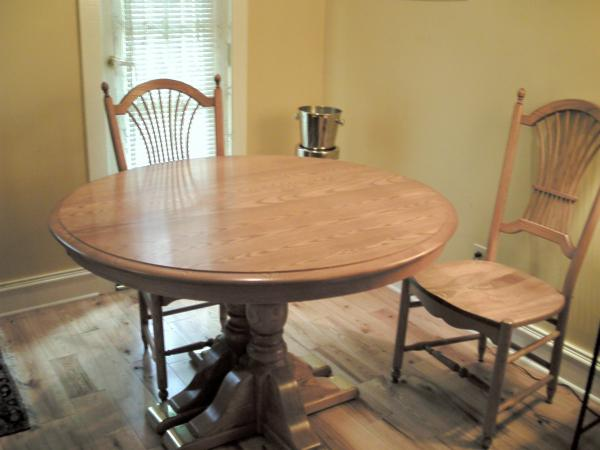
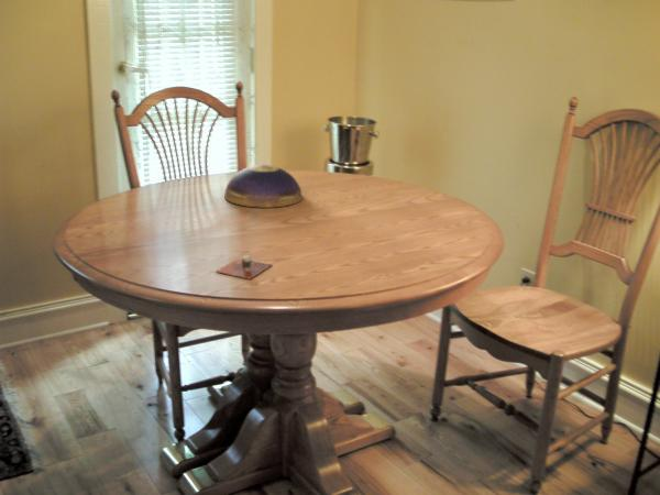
+ decorative bowl (263, 182)
+ cup (244, 262)
